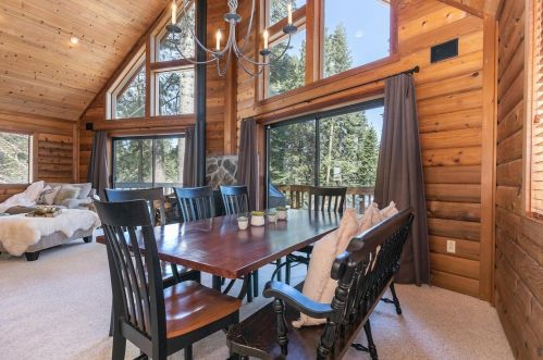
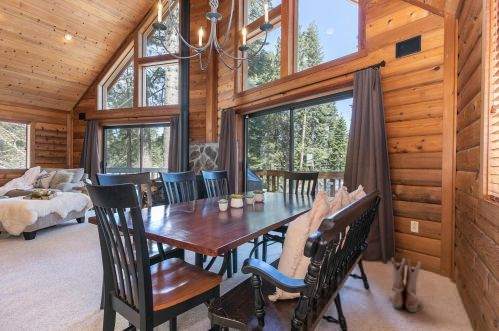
+ boots (403, 279)
